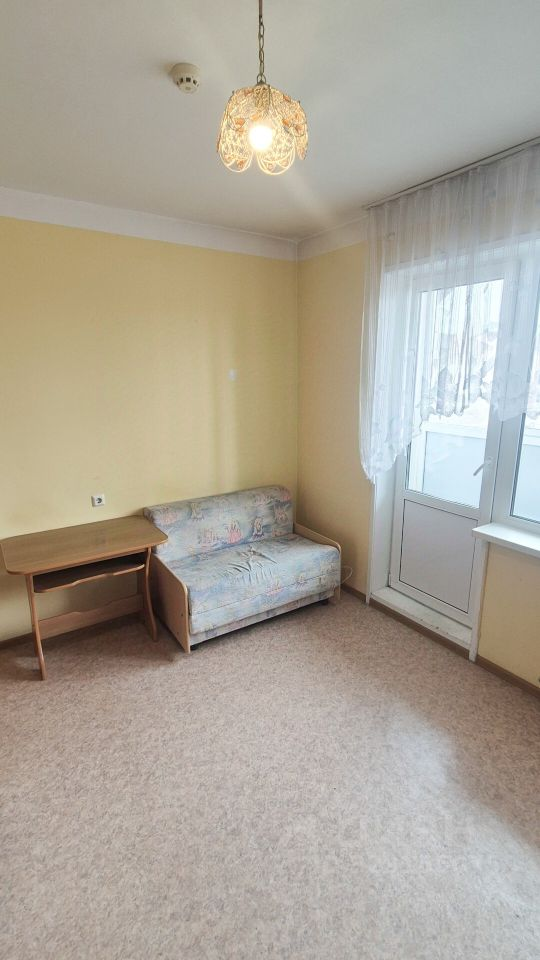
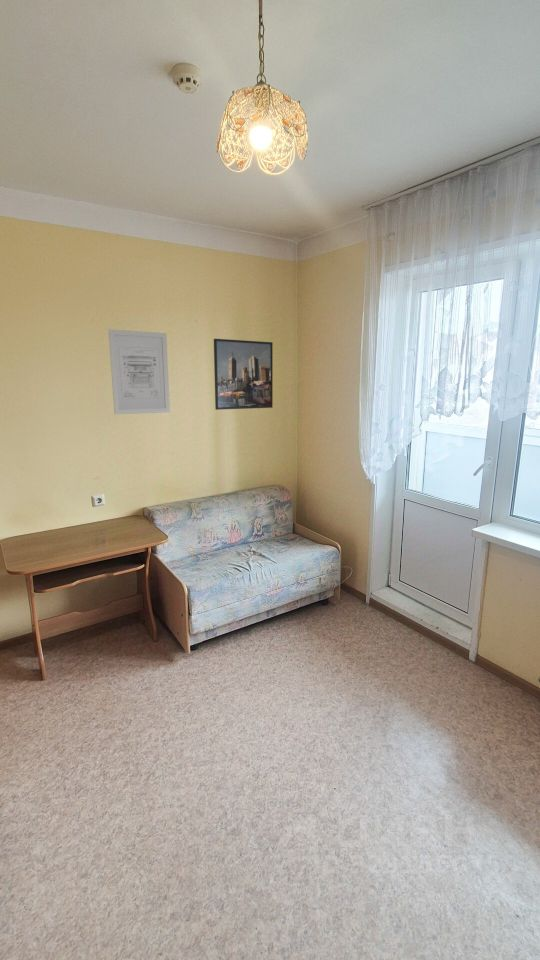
+ wall art (140, 373)
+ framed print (244, 375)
